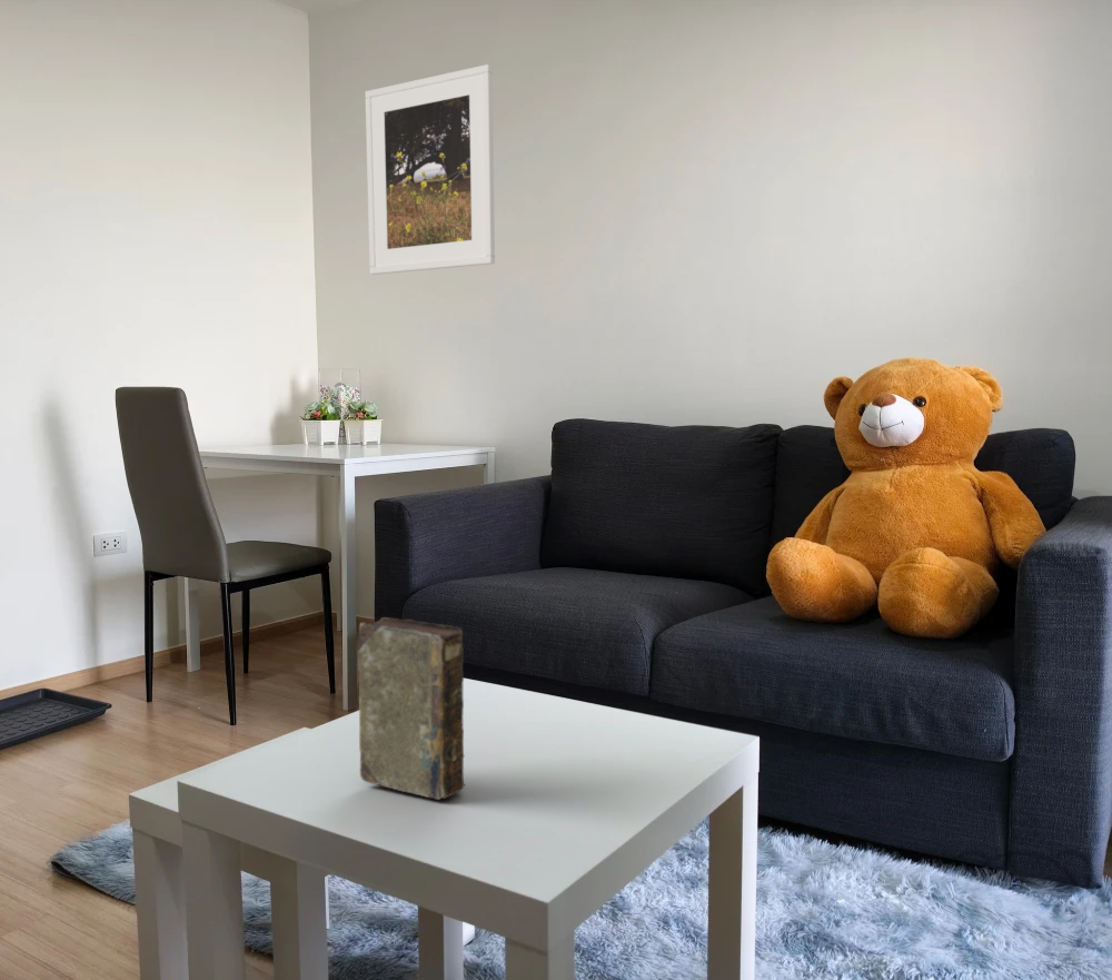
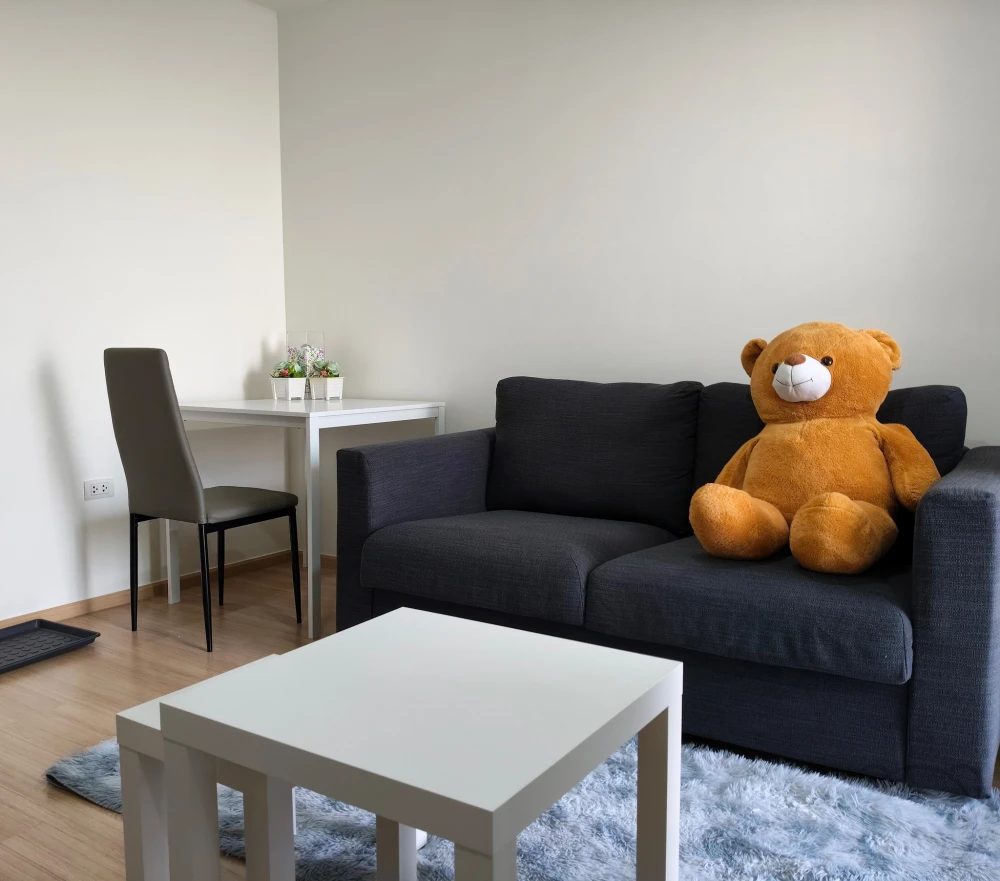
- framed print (427, 175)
- book (411, 706)
